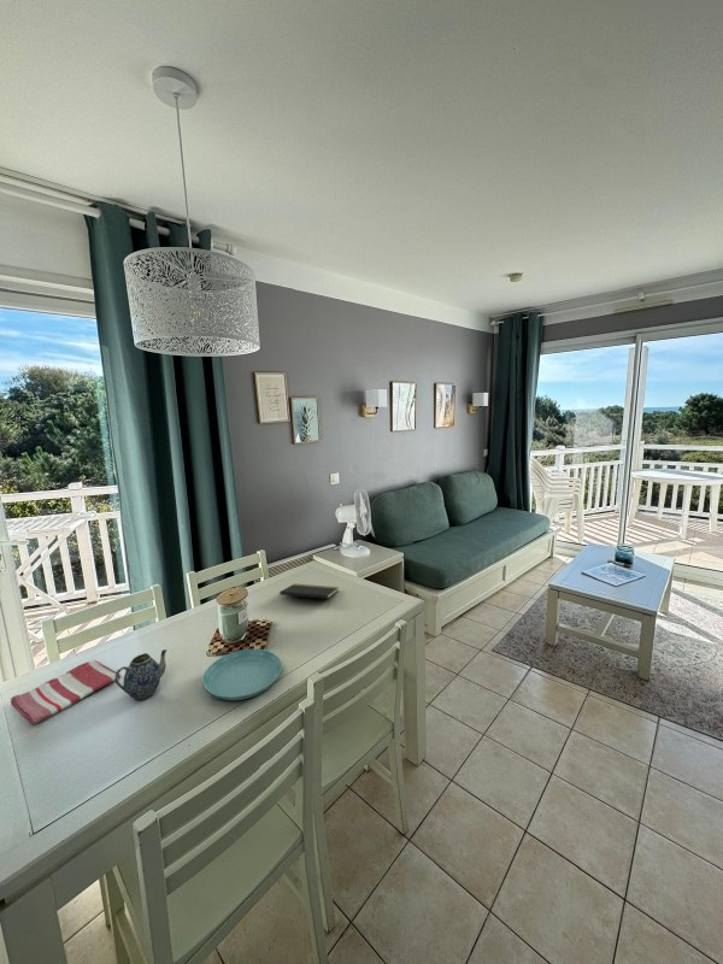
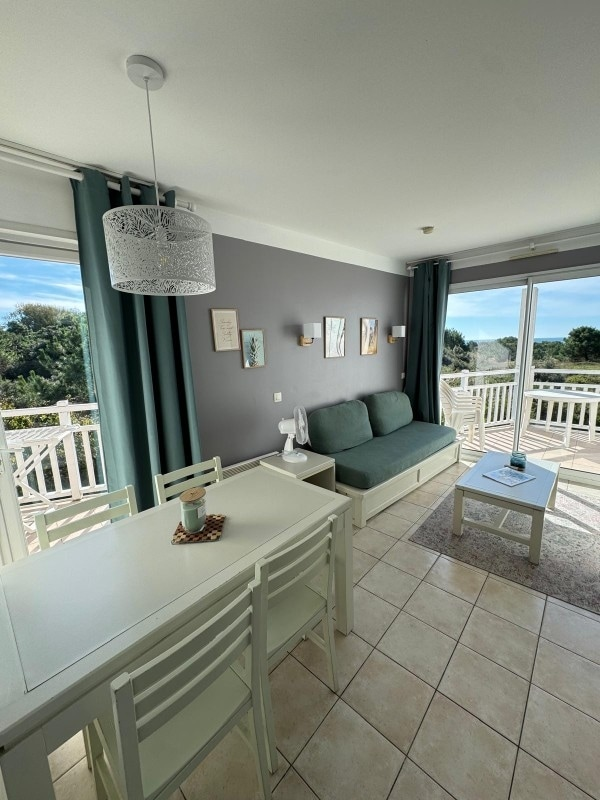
- dish towel (66, 688)
- teapot (143, 674)
- saucer (243, 675)
- notepad (310, 590)
